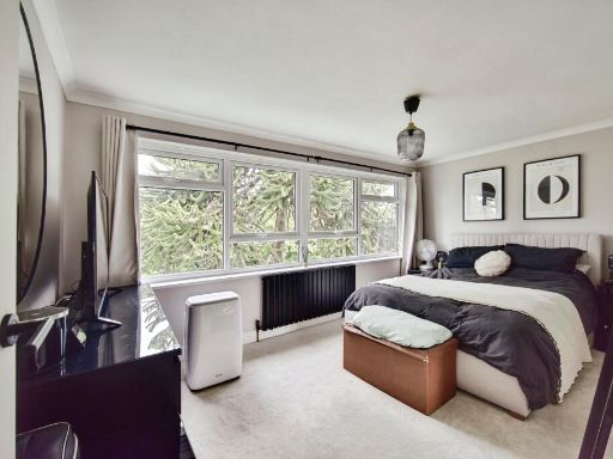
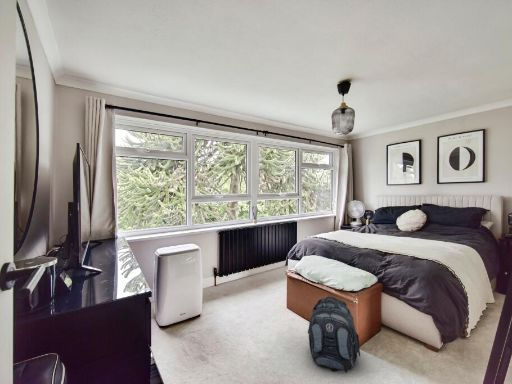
+ backpack (332, 325)
